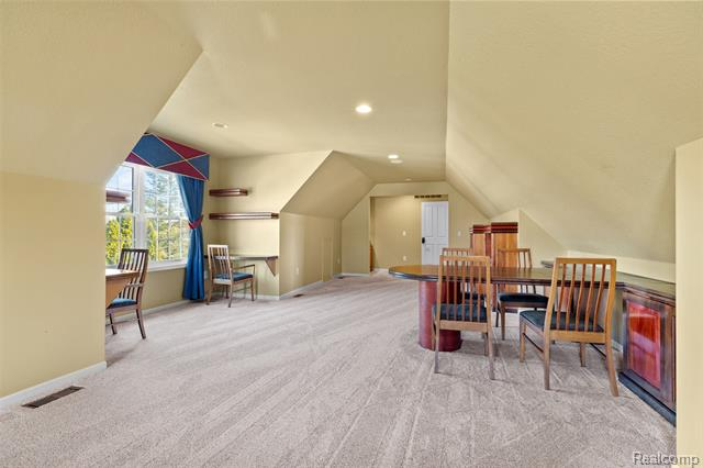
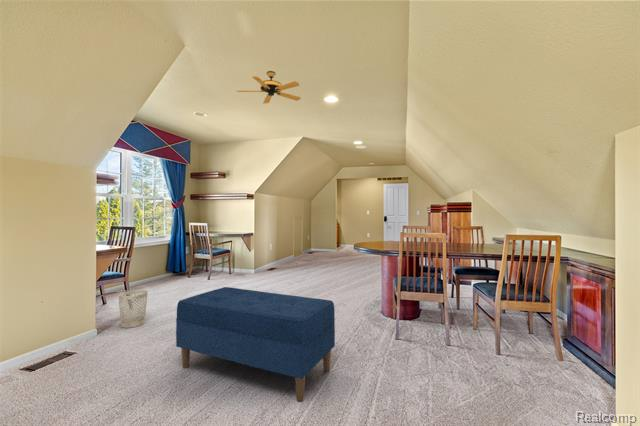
+ bench (255, 334)
+ ceiling fan (269, 90)
+ wastebasket (133, 308)
